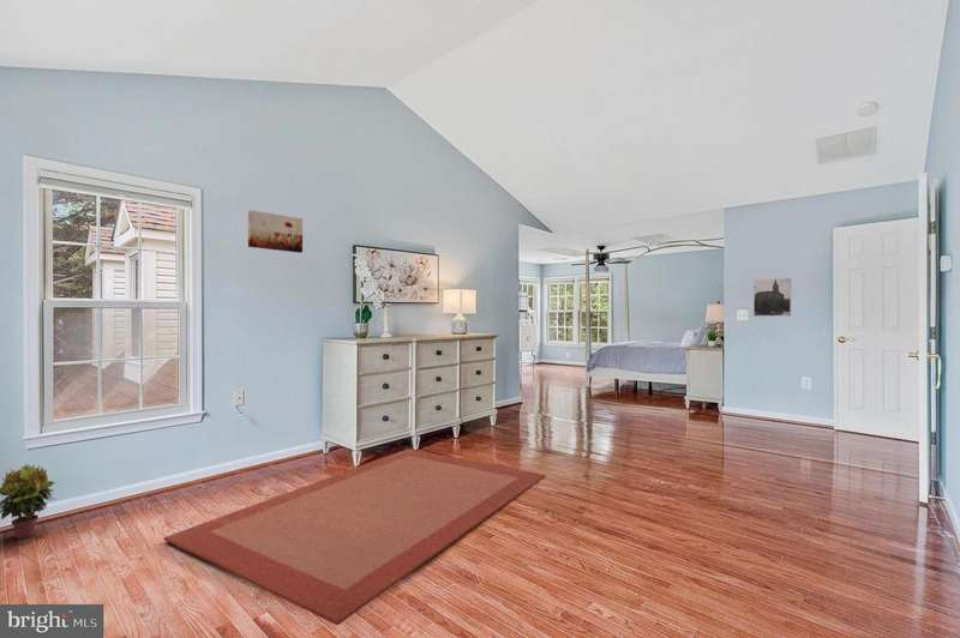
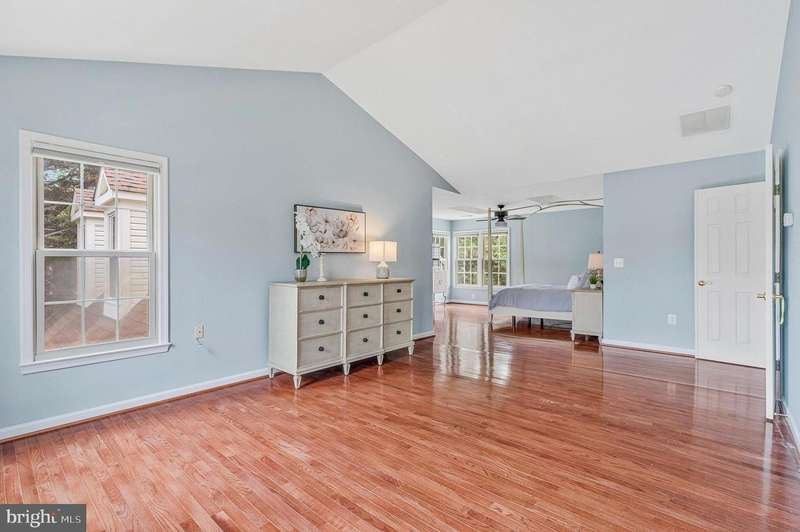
- potted plant (26, 500)
- rug (386, 501)
- wall art (276, 231)
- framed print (772, 297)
